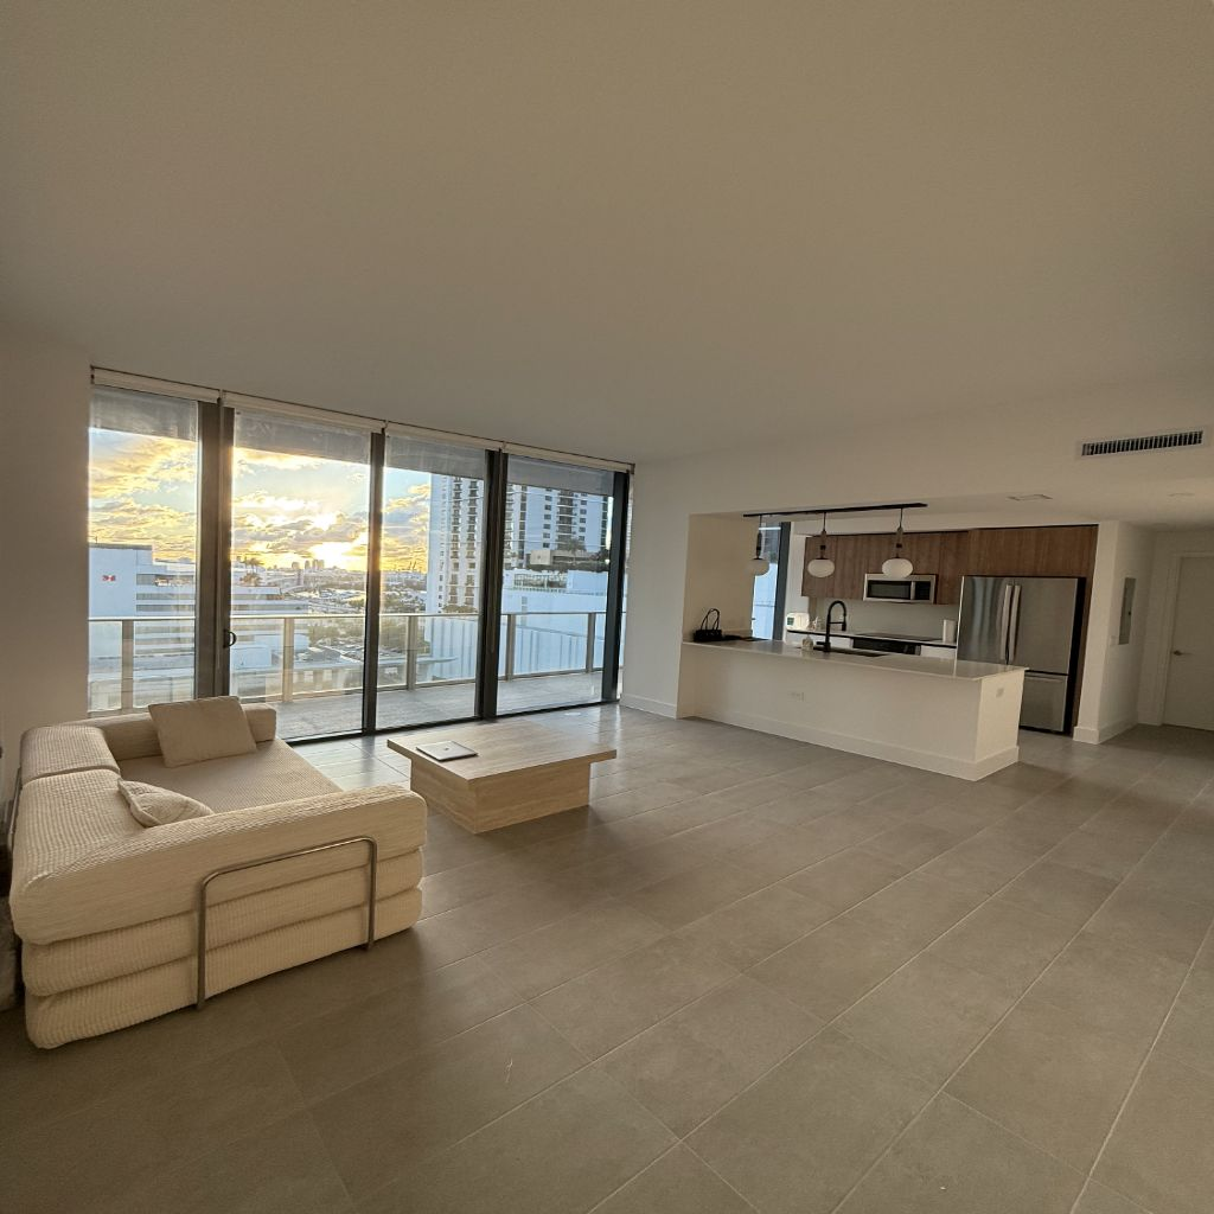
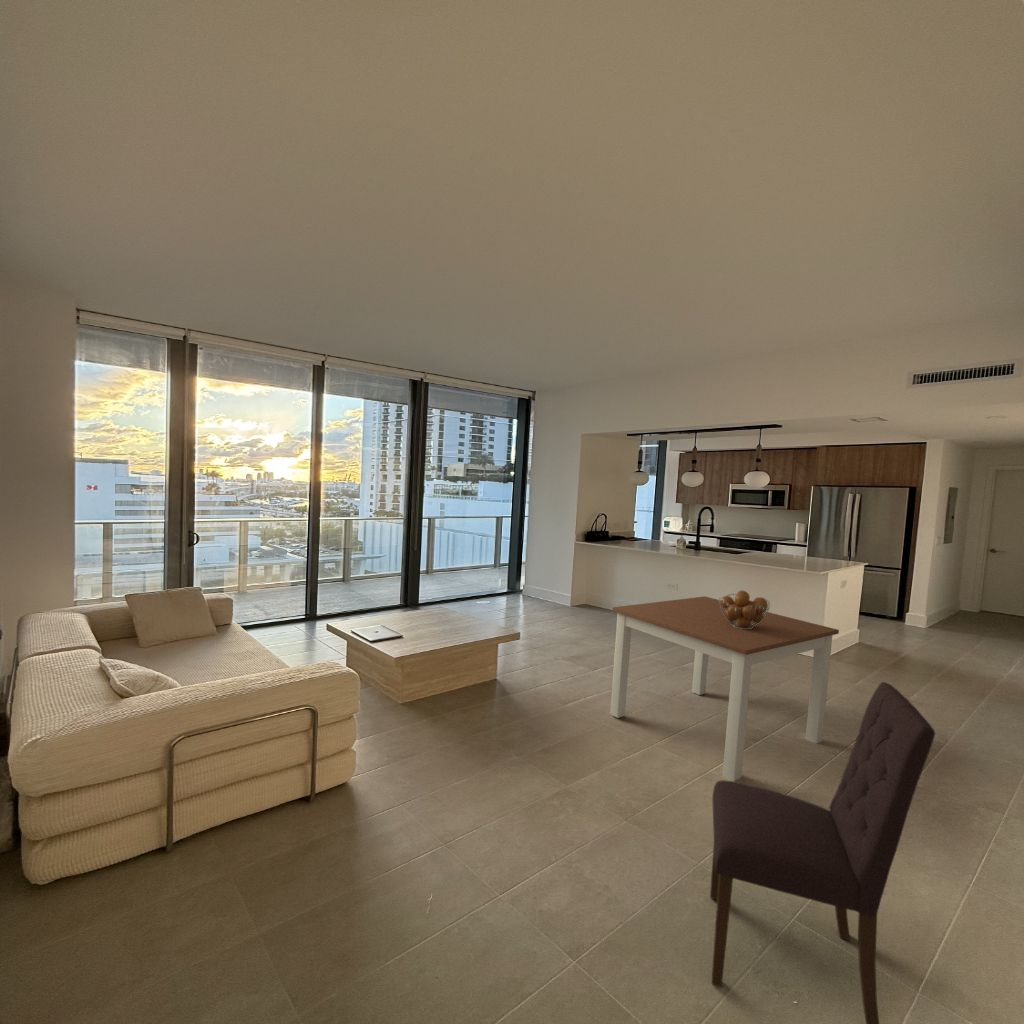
+ dining table (706, 673)
+ fruit basket (743, 609)
+ dining chair (802, 824)
